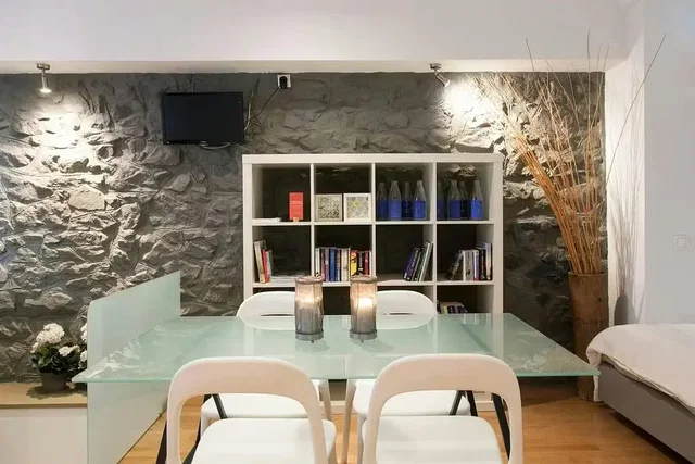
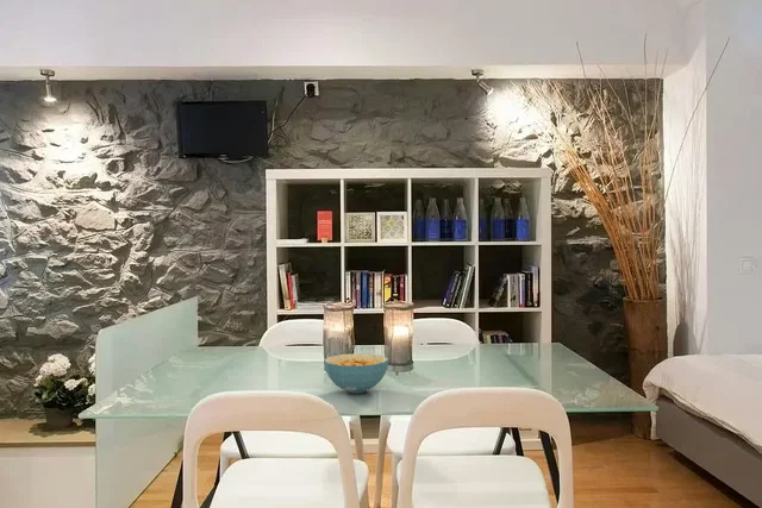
+ cereal bowl (356, 375)
